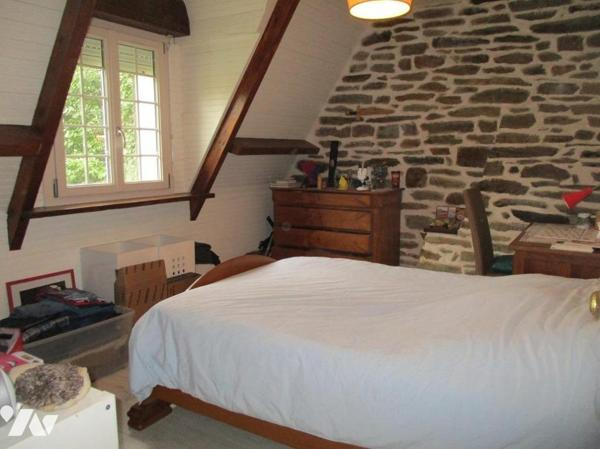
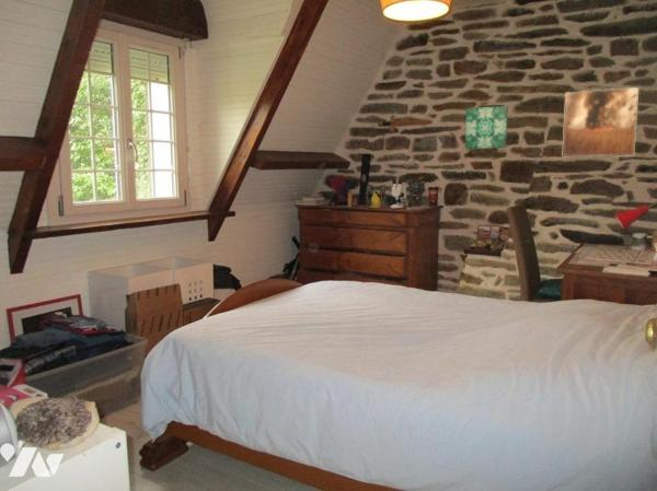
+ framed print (599, 122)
+ wall art (485, 128)
